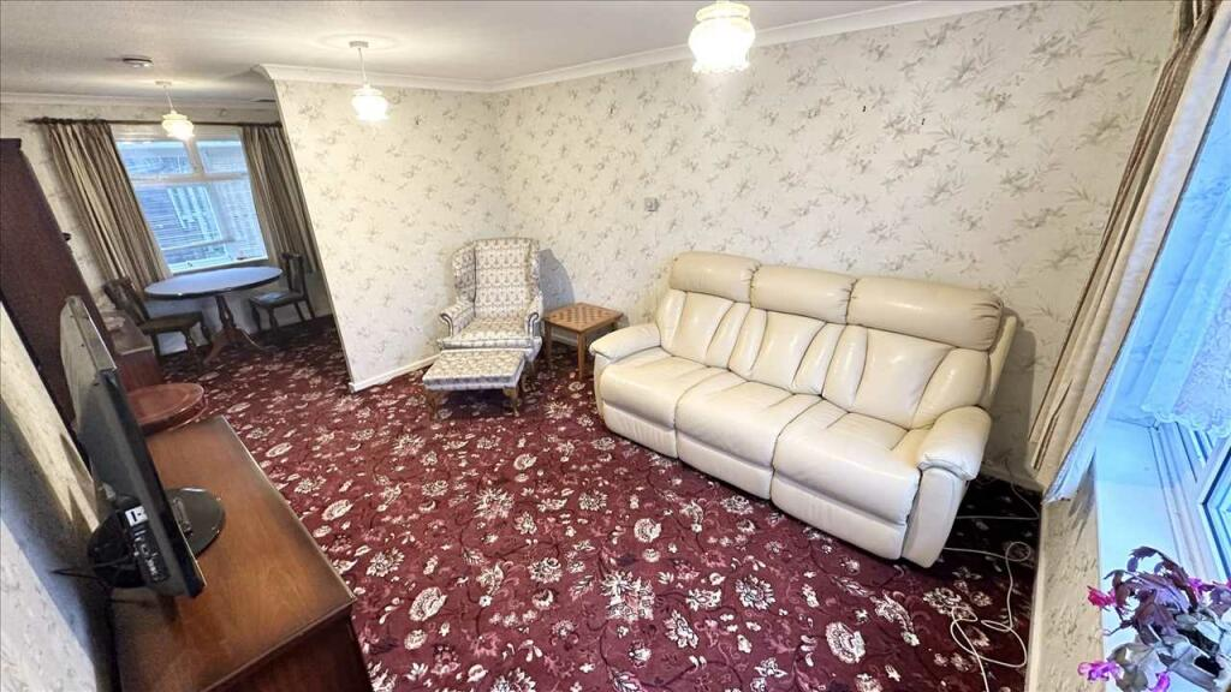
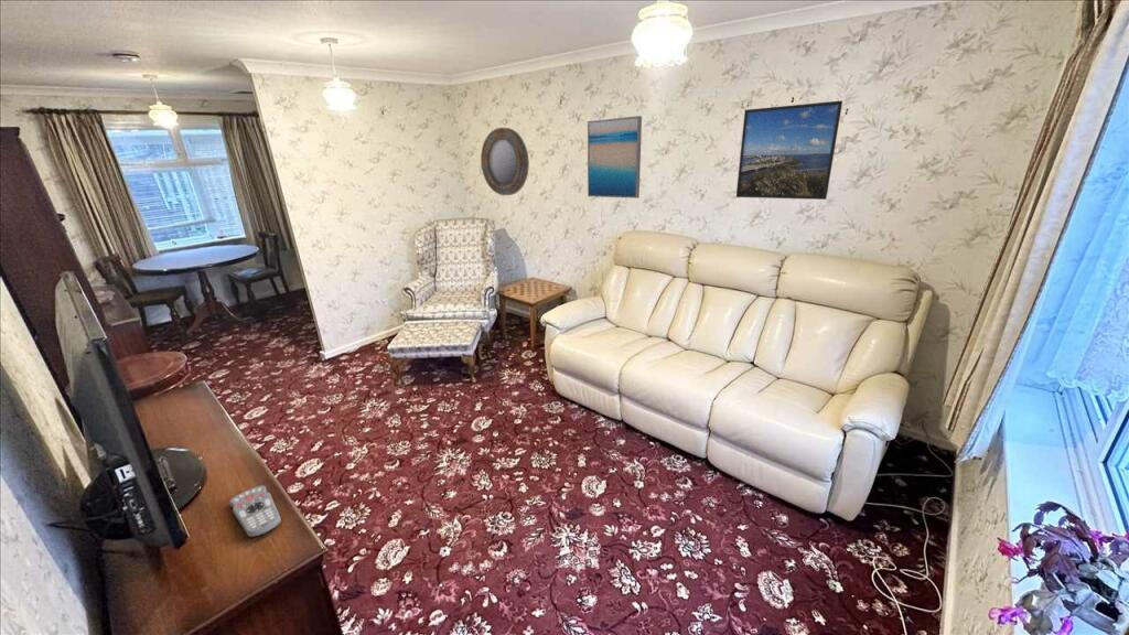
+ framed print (784, 153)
+ home mirror (503, 162)
+ remote control (256, 510)
+ wall art (613, 159)
